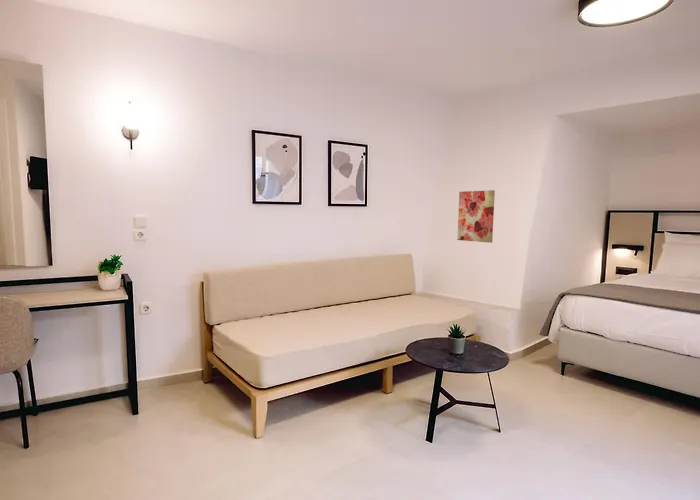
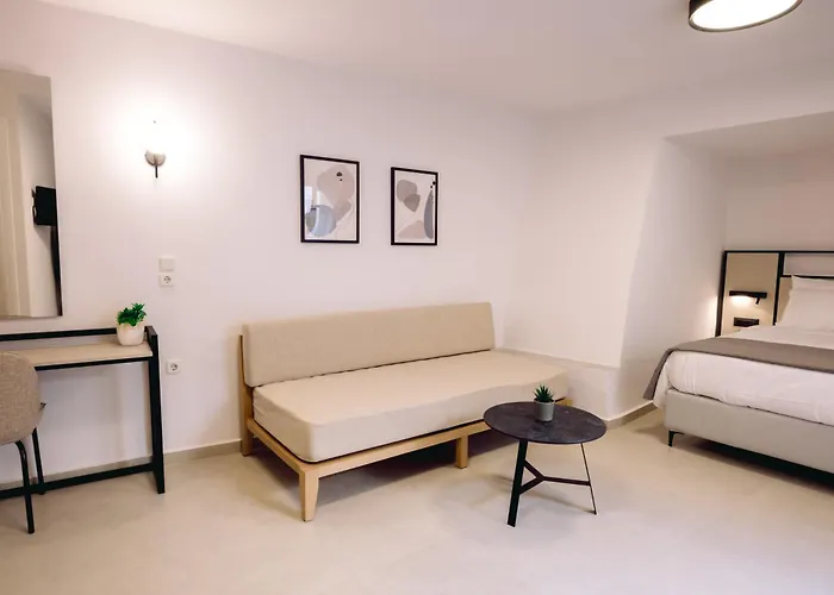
- wall art (475, 216)
